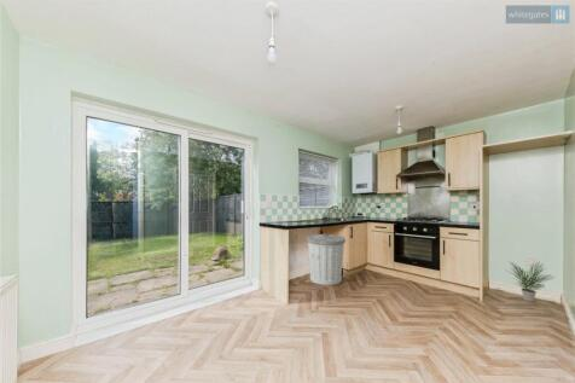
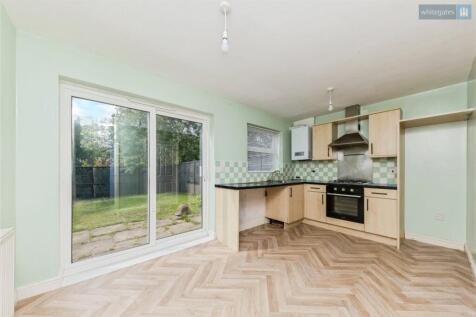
- trash can (325, 256)
- potted plant (528, 280)
